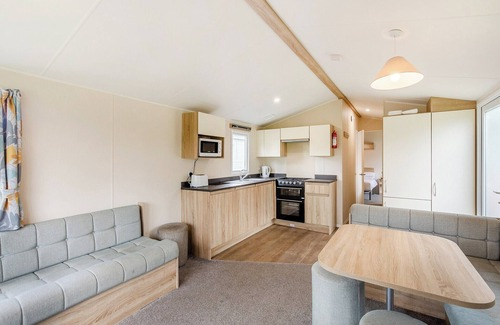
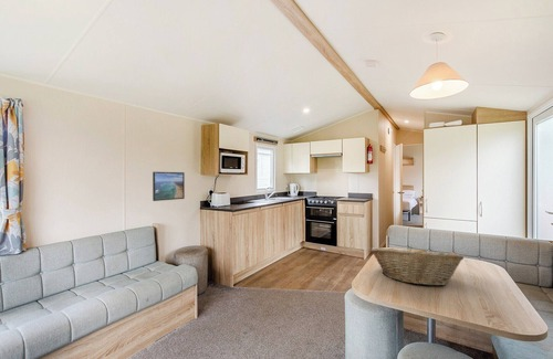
+ fruit basket (414, 260)
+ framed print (169, 186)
